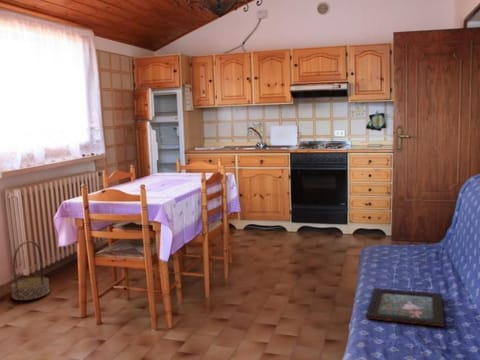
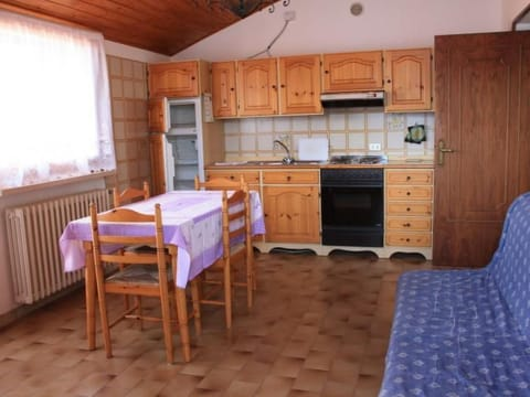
- basket (29, 277)
- decorative tray (405, 305)
